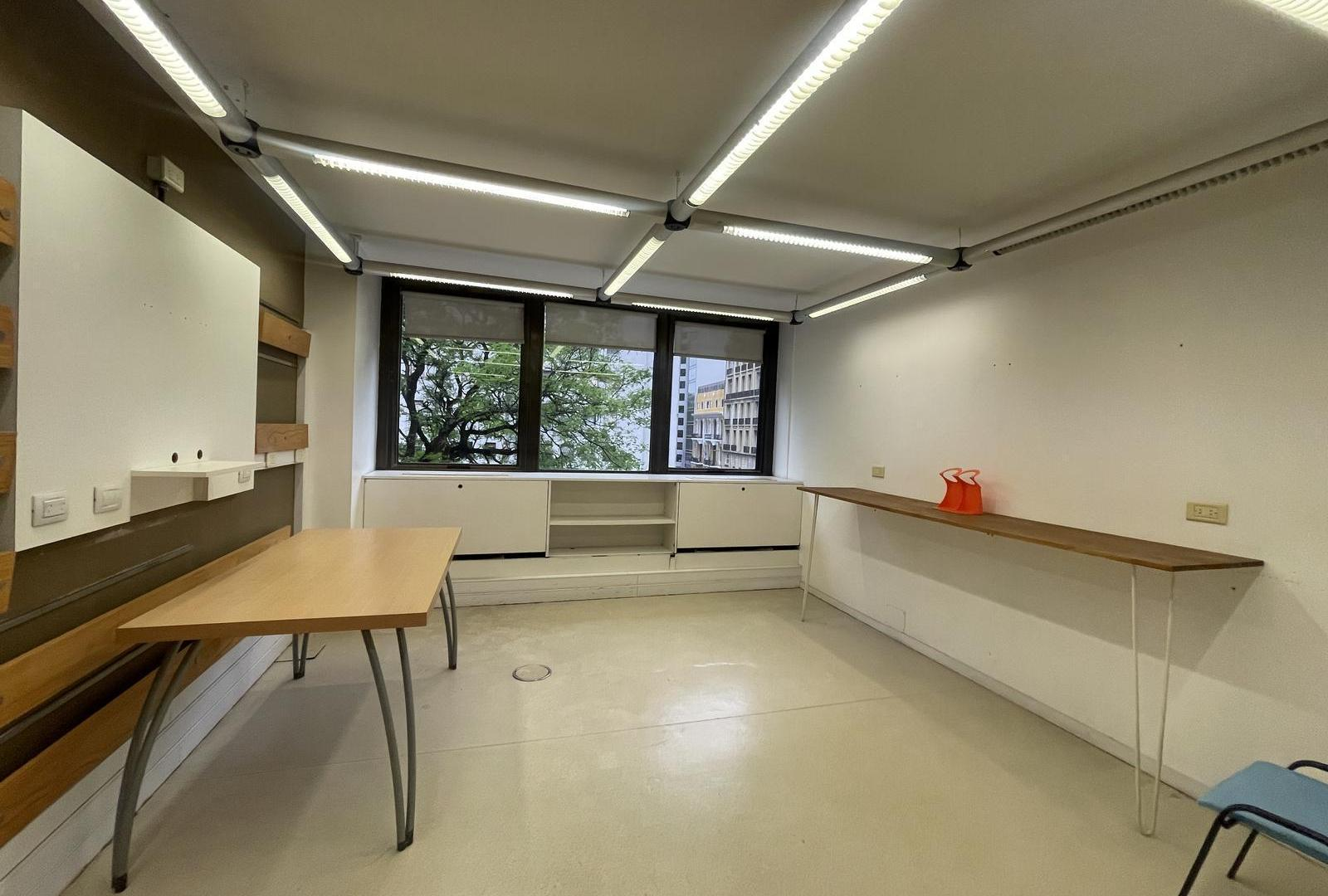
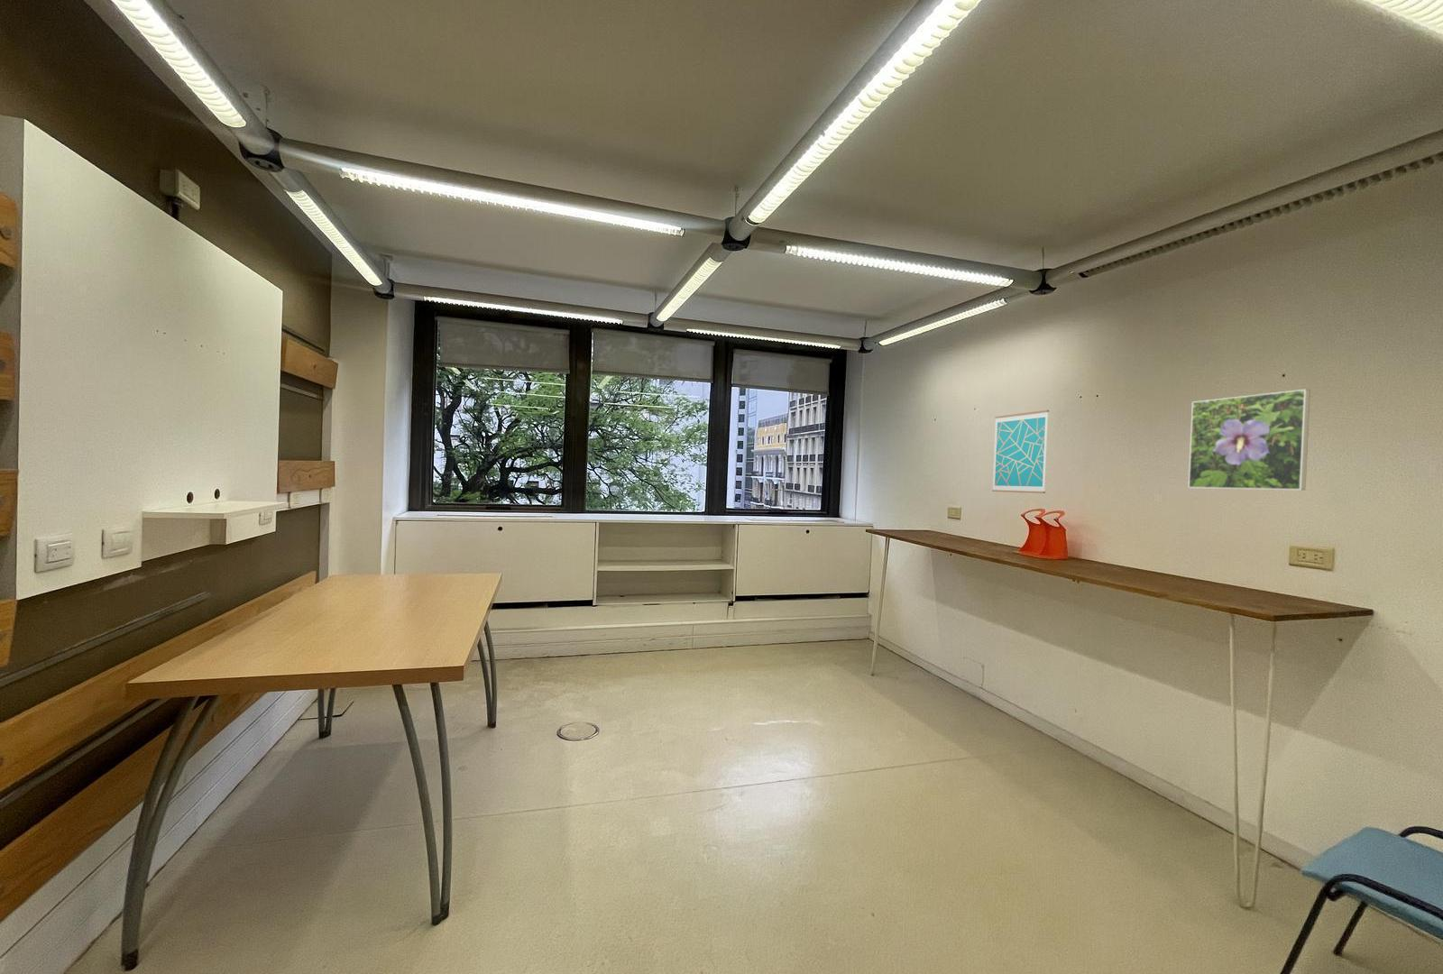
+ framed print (1244, 442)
+ wall art (1018, 452)
